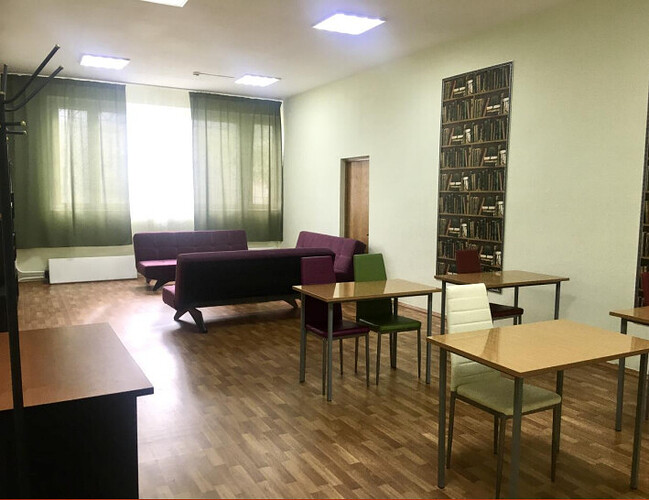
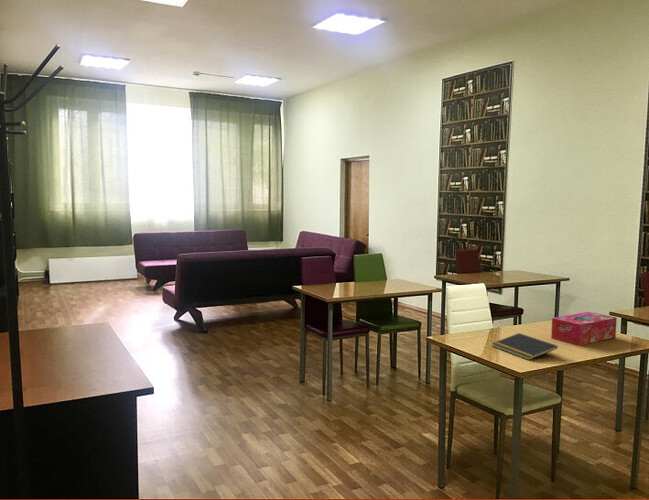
+ notepad (523, 345)
+ tissue box (584, 327)
